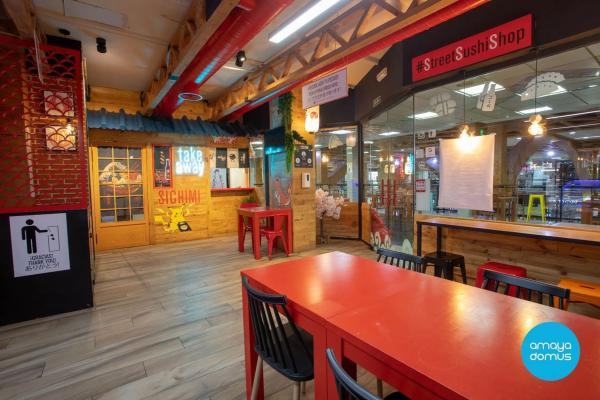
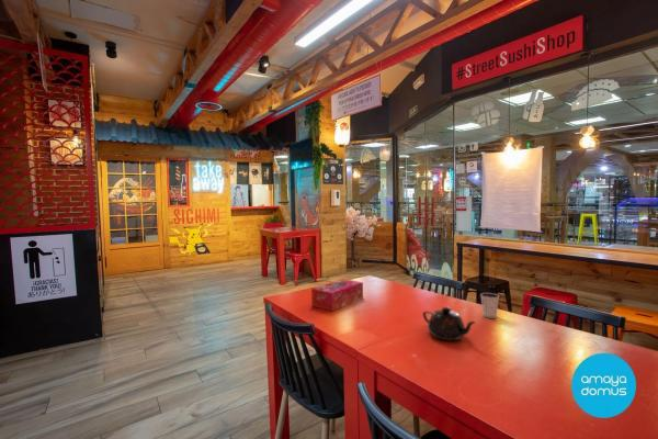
+ teapot (447, 322)
+ dixie cup (489, 305)
+ tissue box (338, 293)
